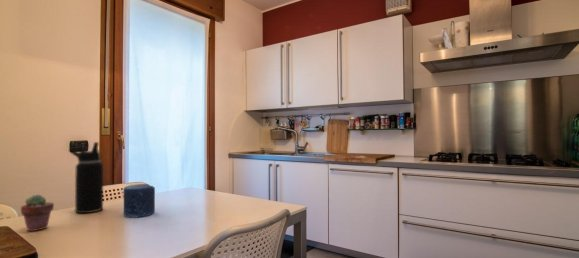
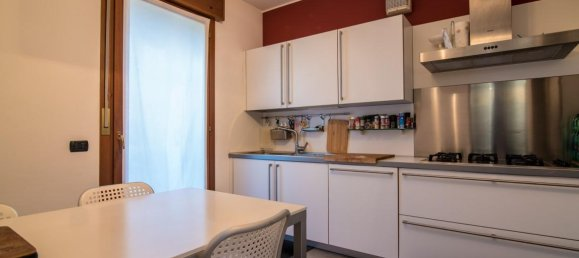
- water bottle (86, 176)
- potted succulent (37, 211)
- candle (139, 200)
